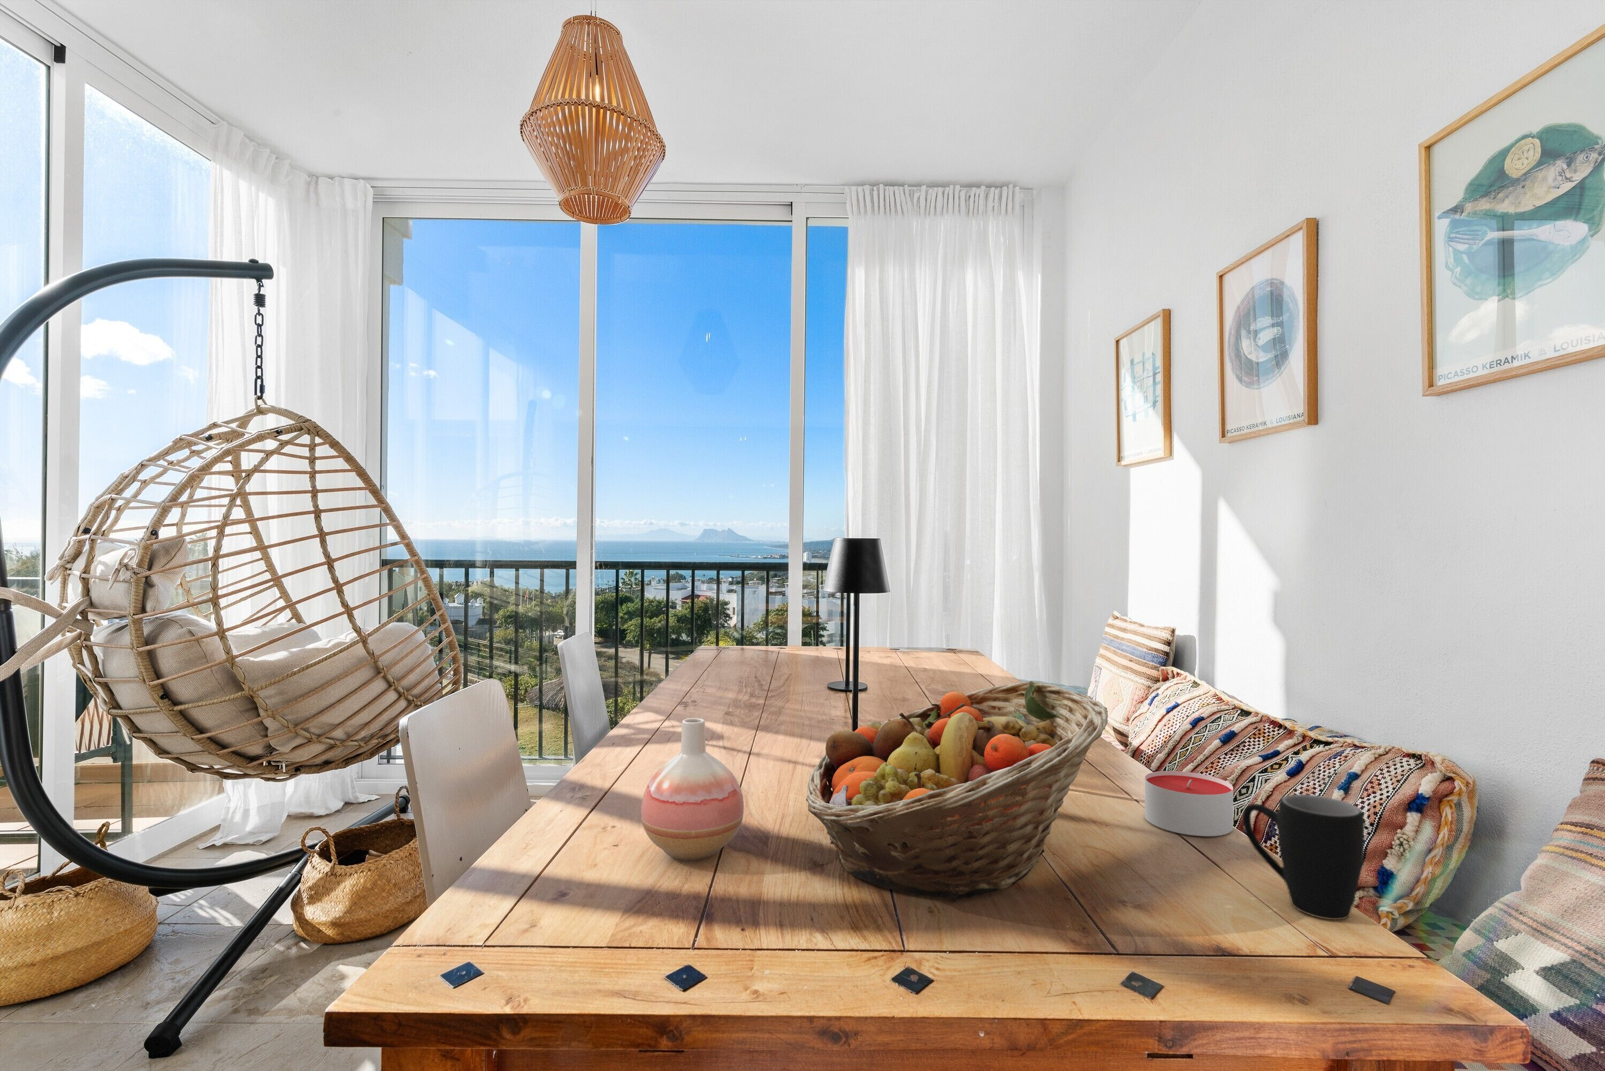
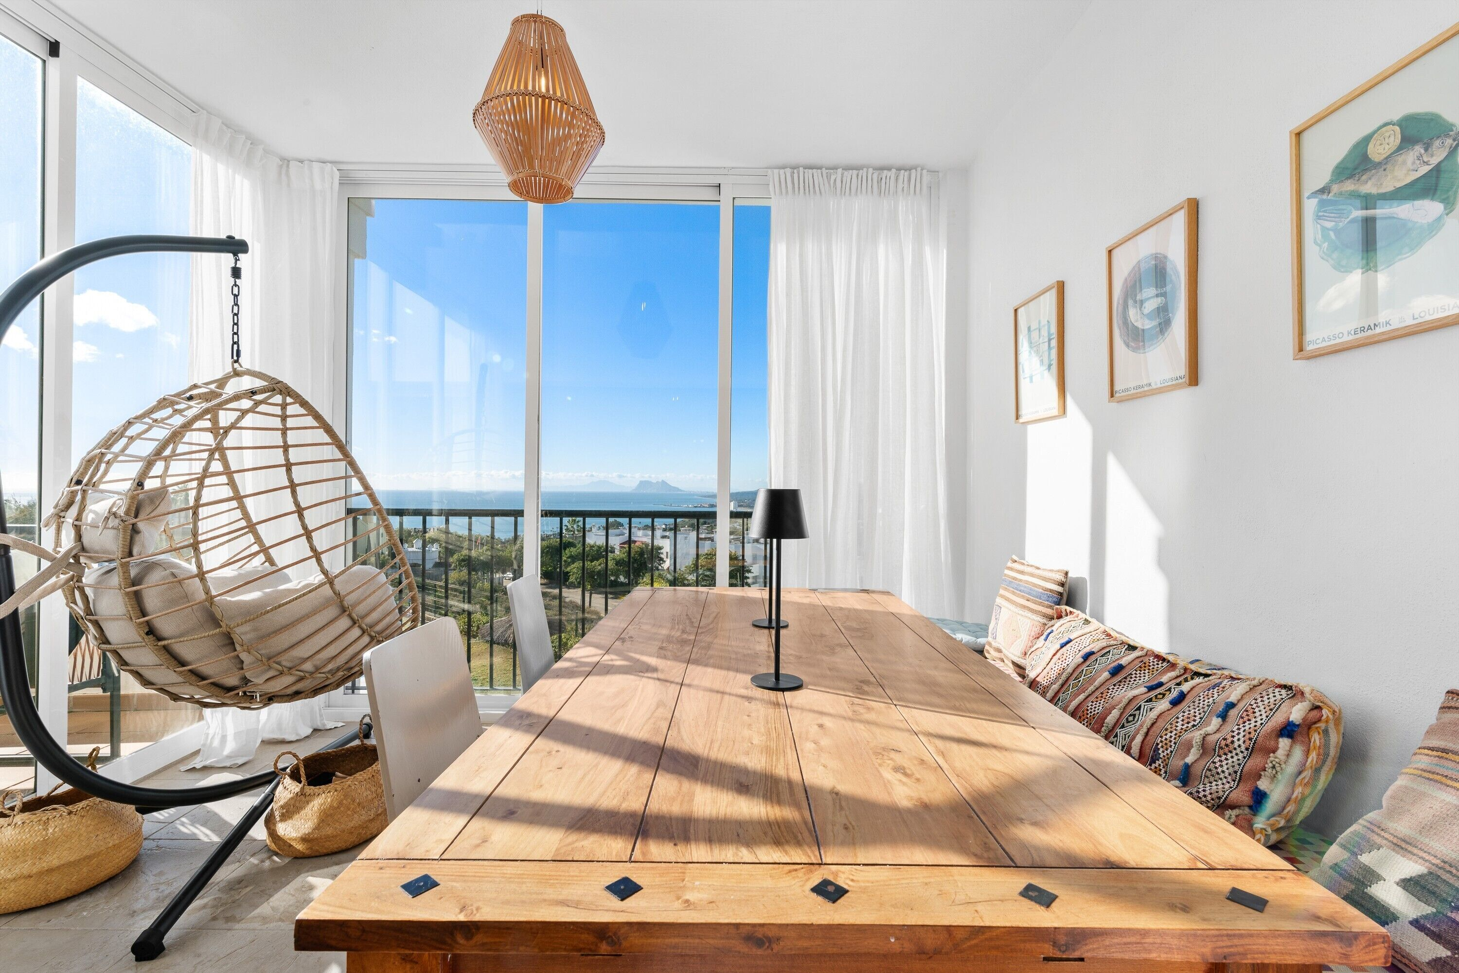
- mug (1299, 851)
- fruit basket (950, 770)
- vase (693, 785)
- candle (1188, 801)
